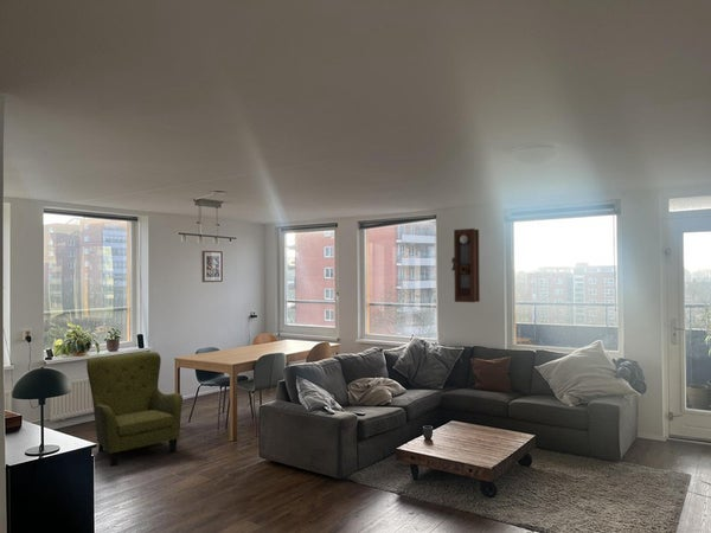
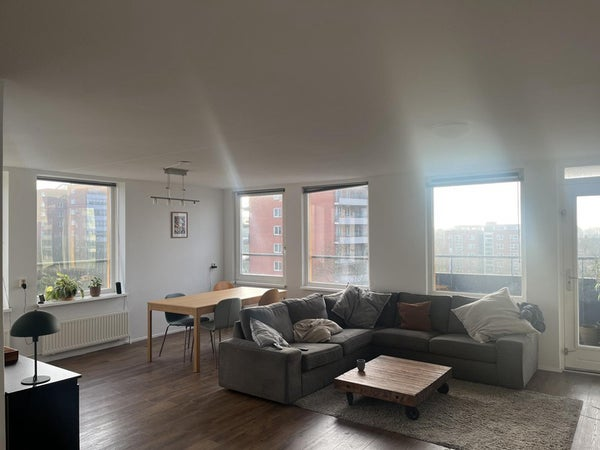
- armchair (132, 403)
- pendulum clock (463, 265)
